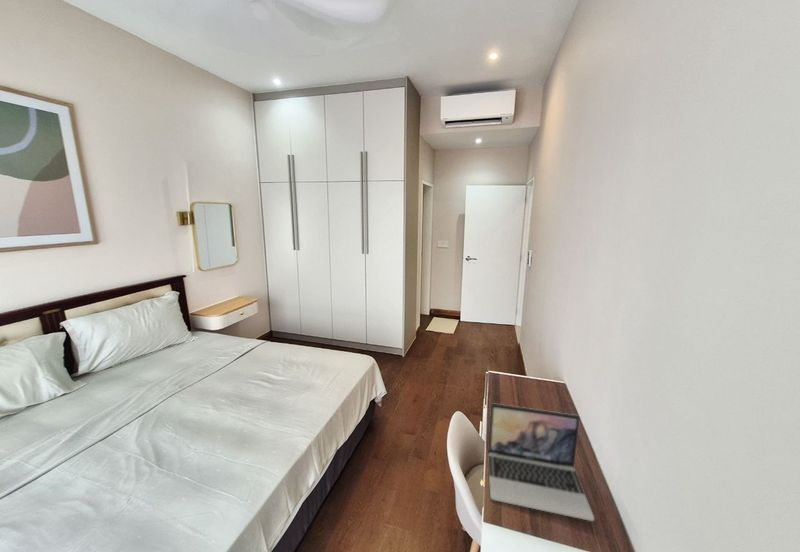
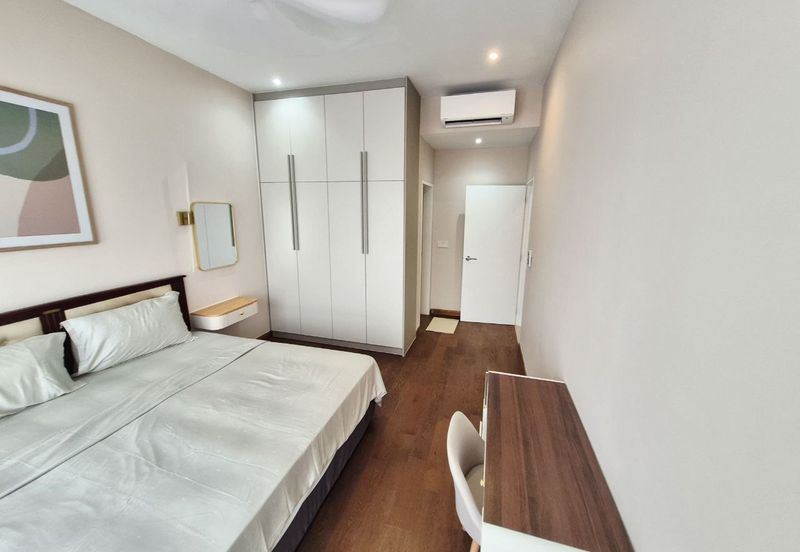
- laptop (537, 455)
